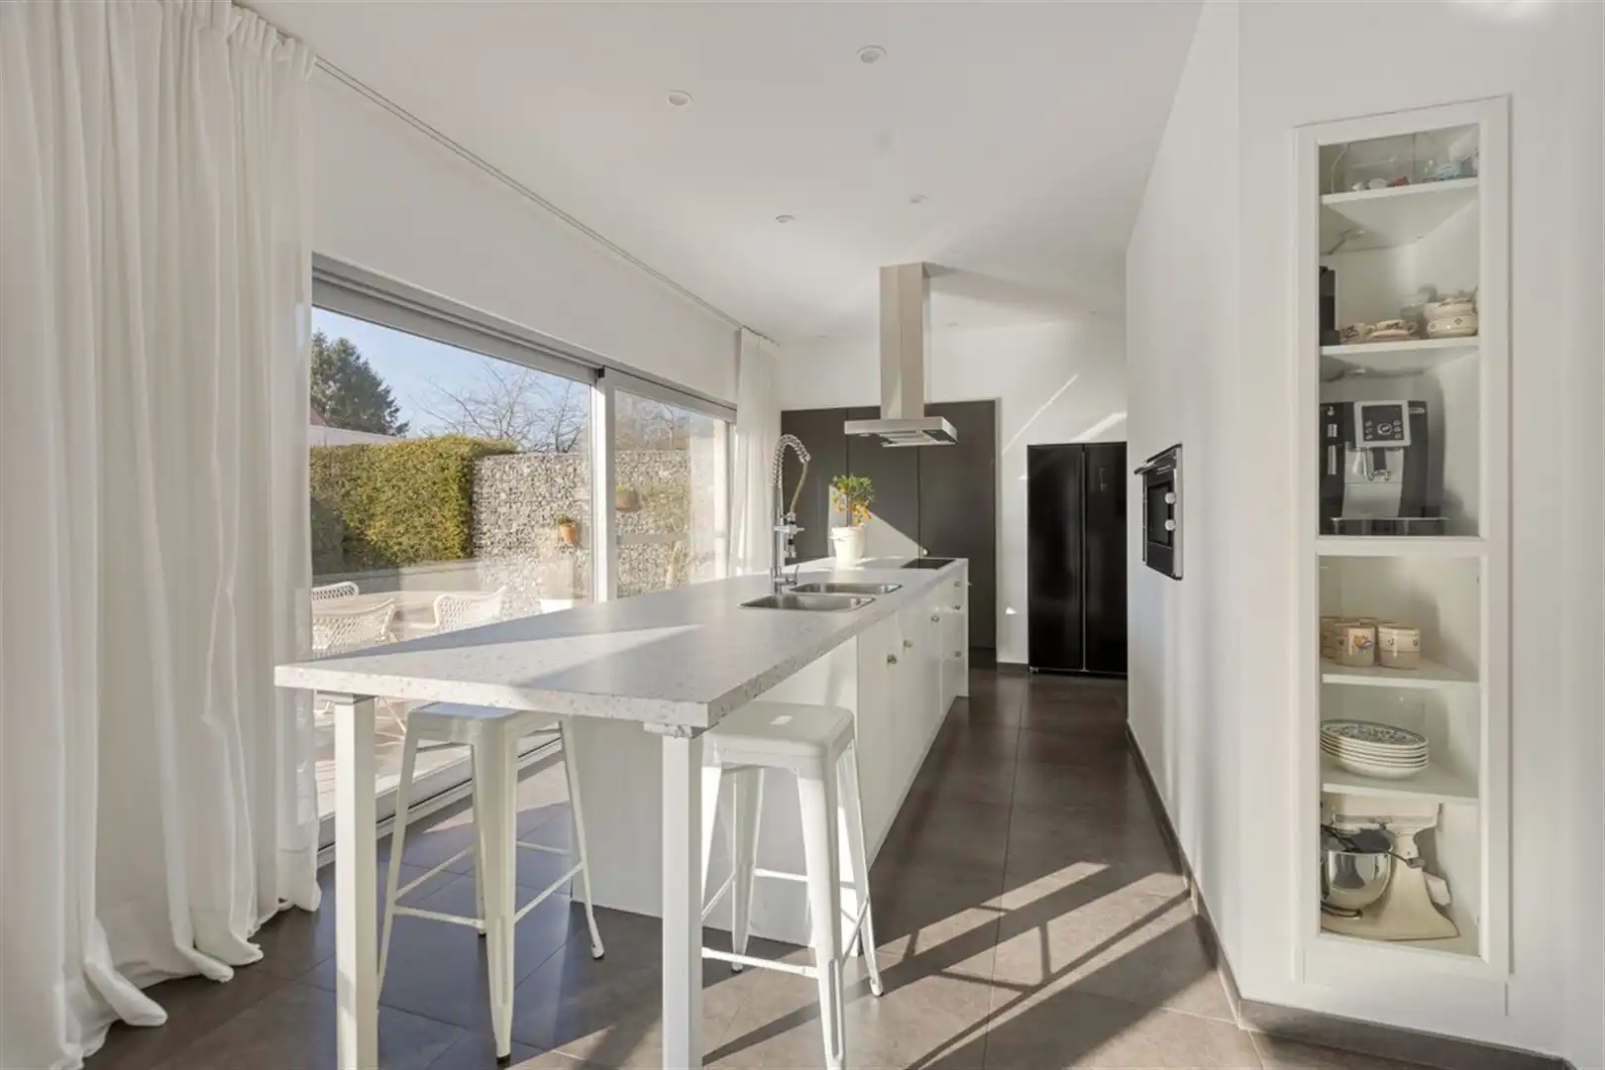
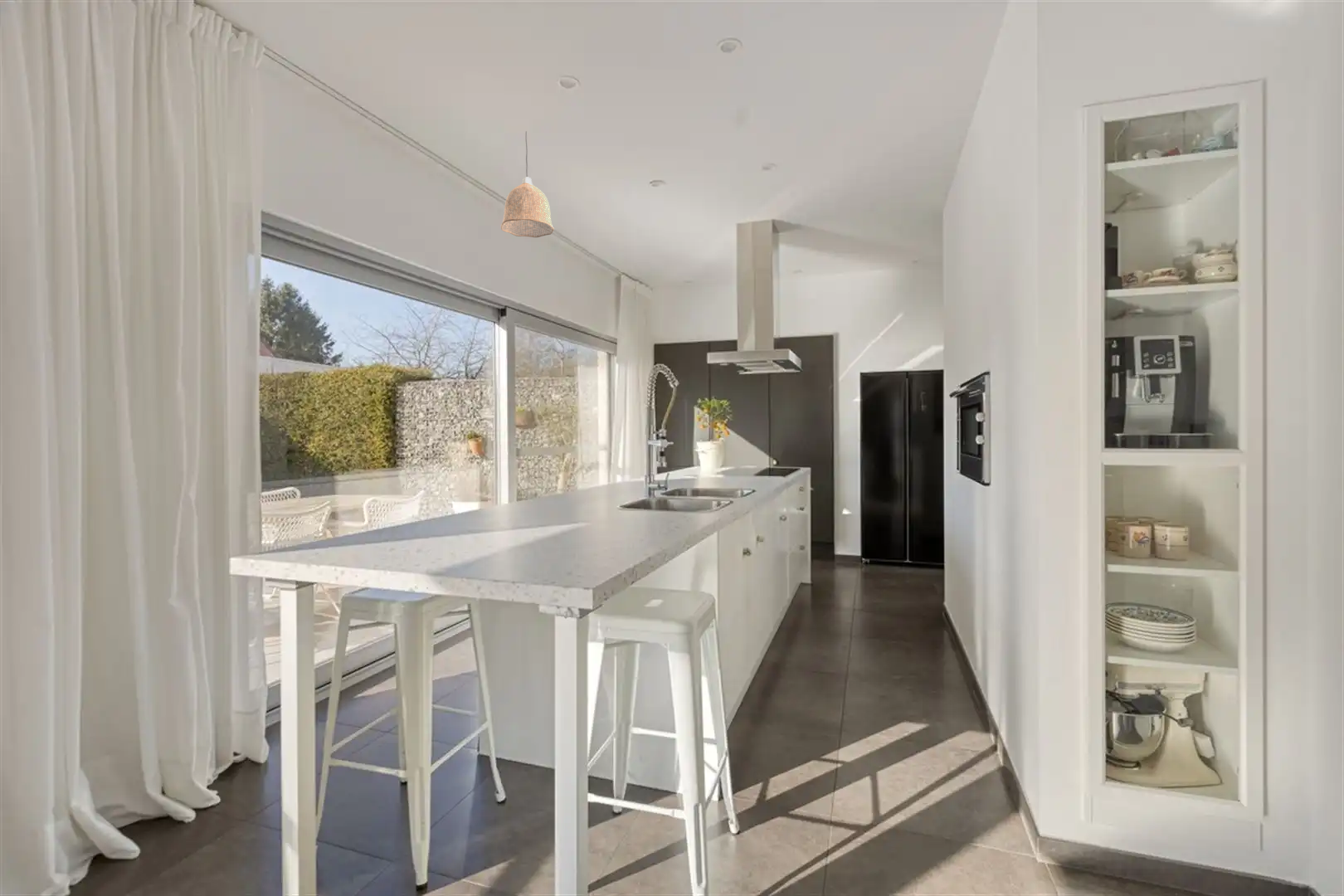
+ pendant lamp (527, 180)
